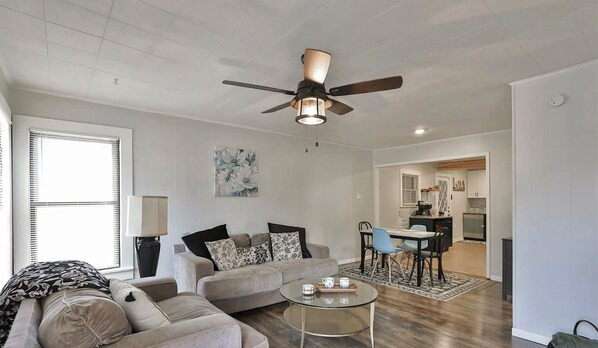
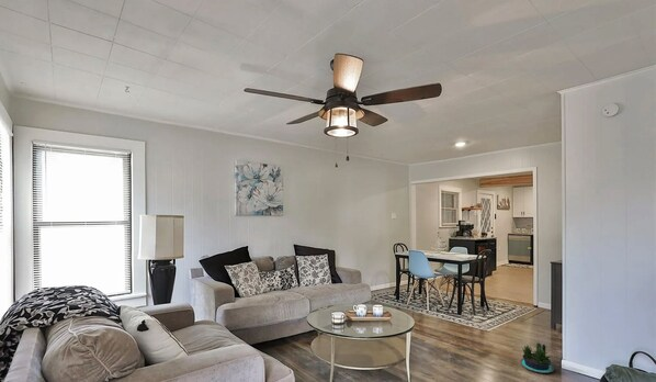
+ potted plant (538, 357)
